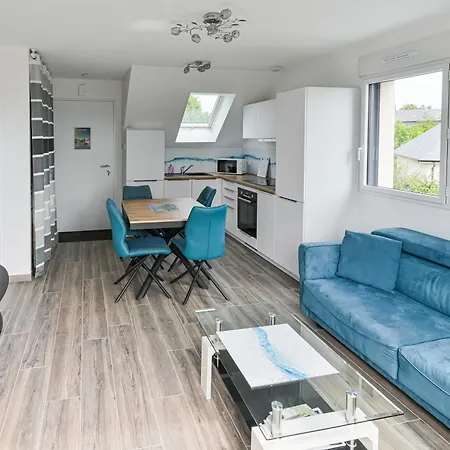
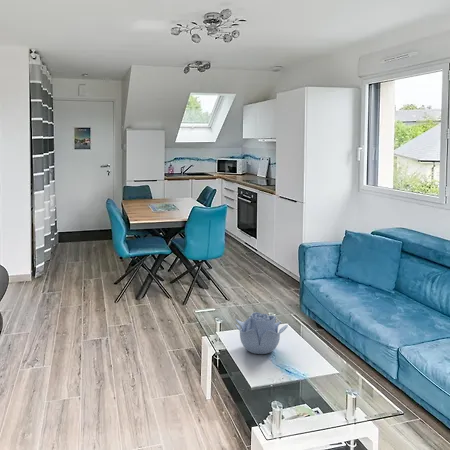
+ decorative bowl (259, 333)
